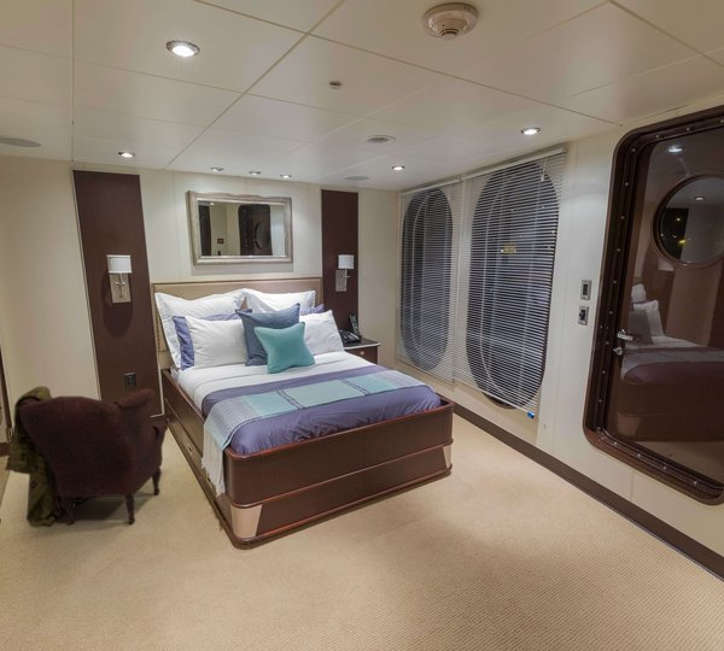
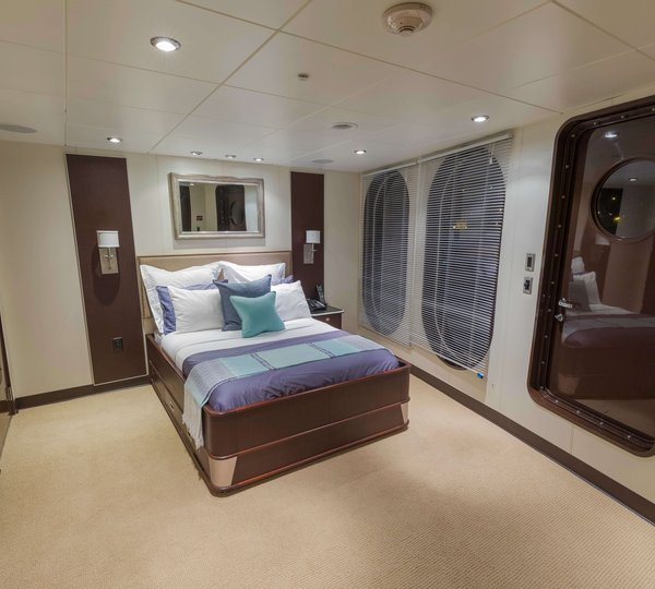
- tartan (99, 447)
